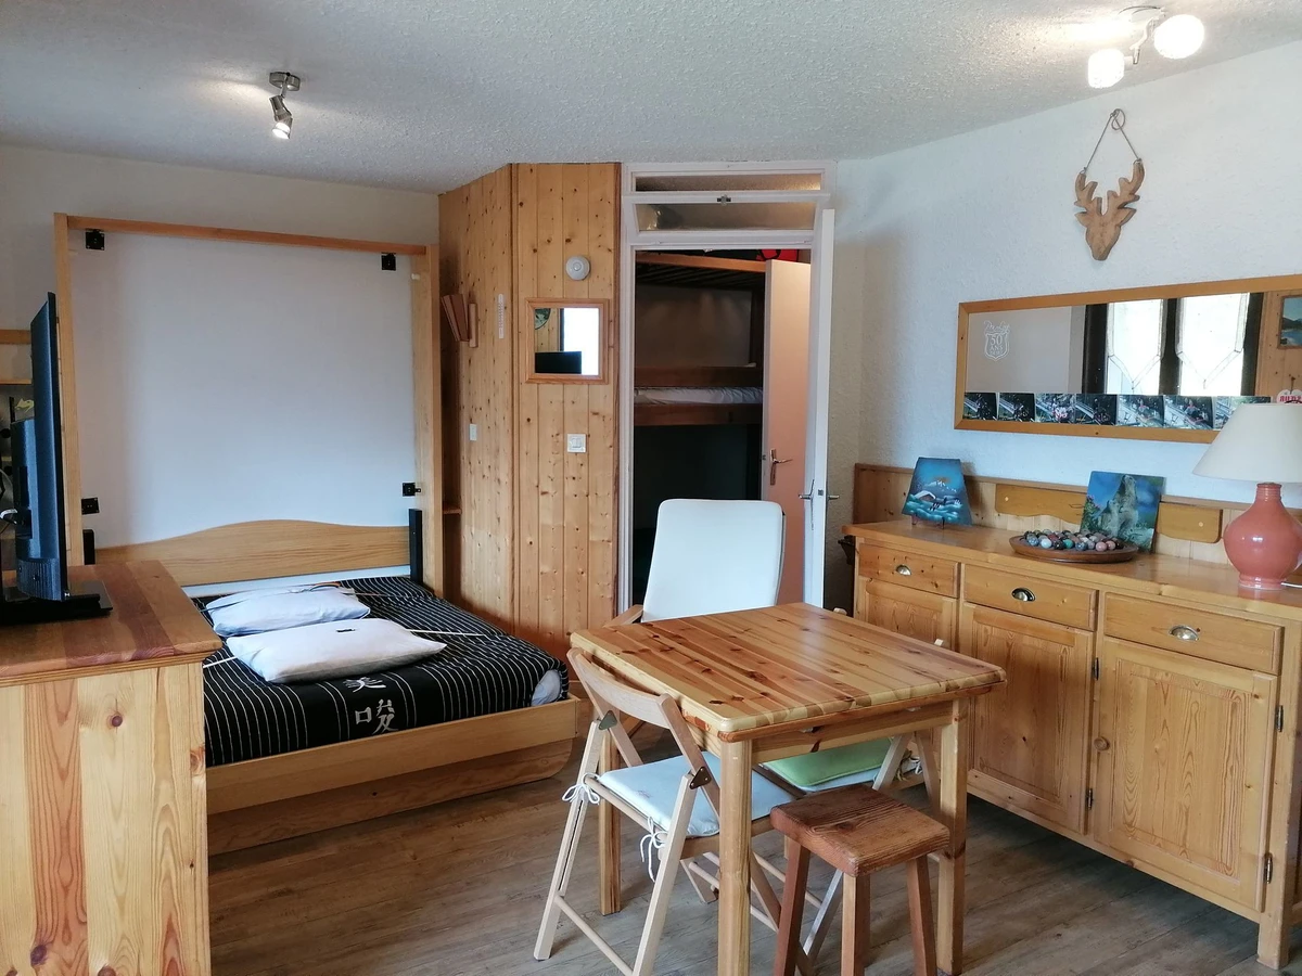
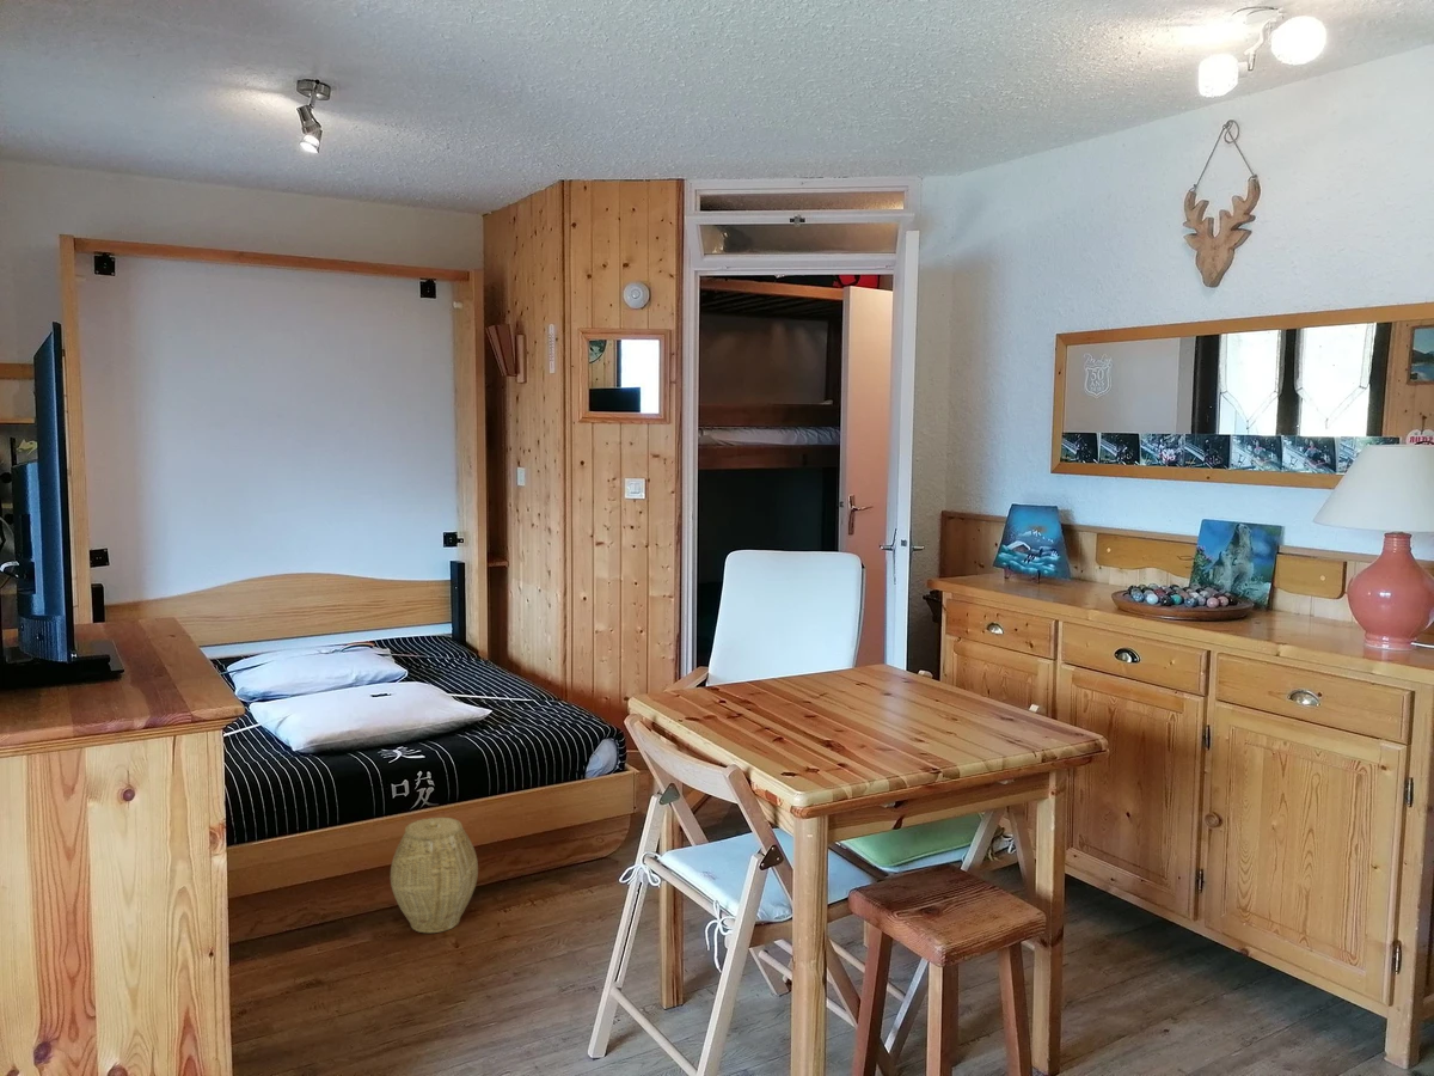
+ woven basket (434, 872)
